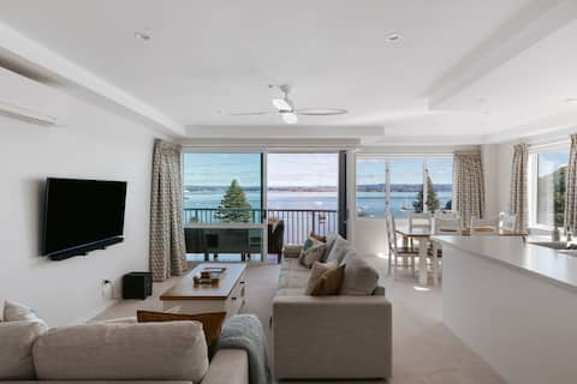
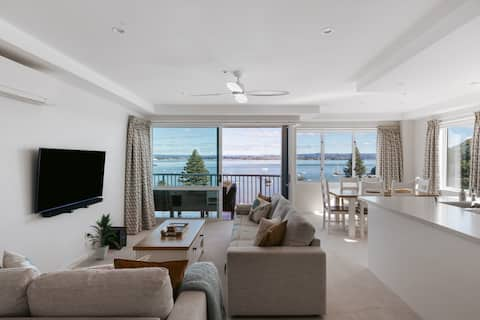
+ indoor plant (104, 236)
